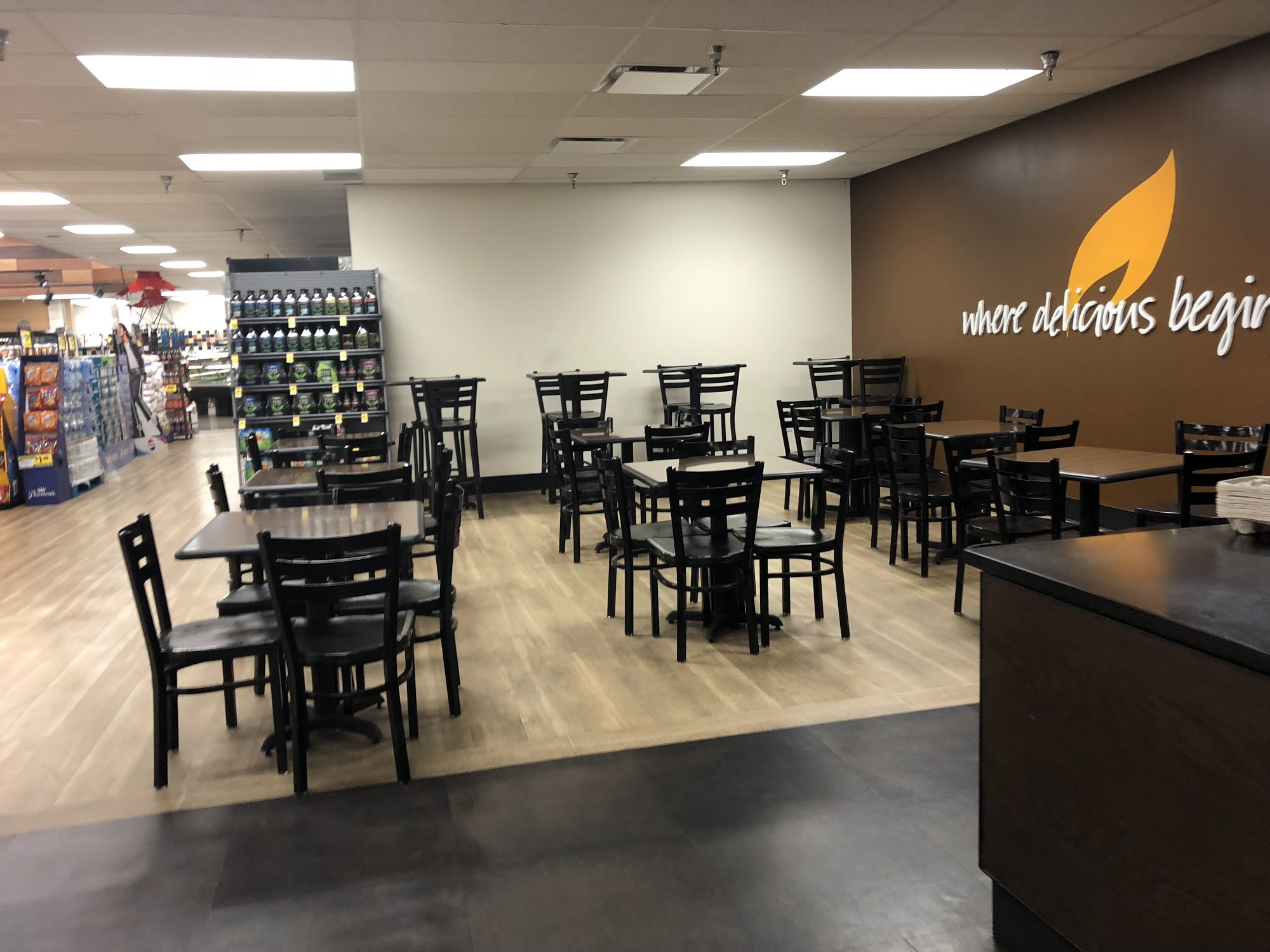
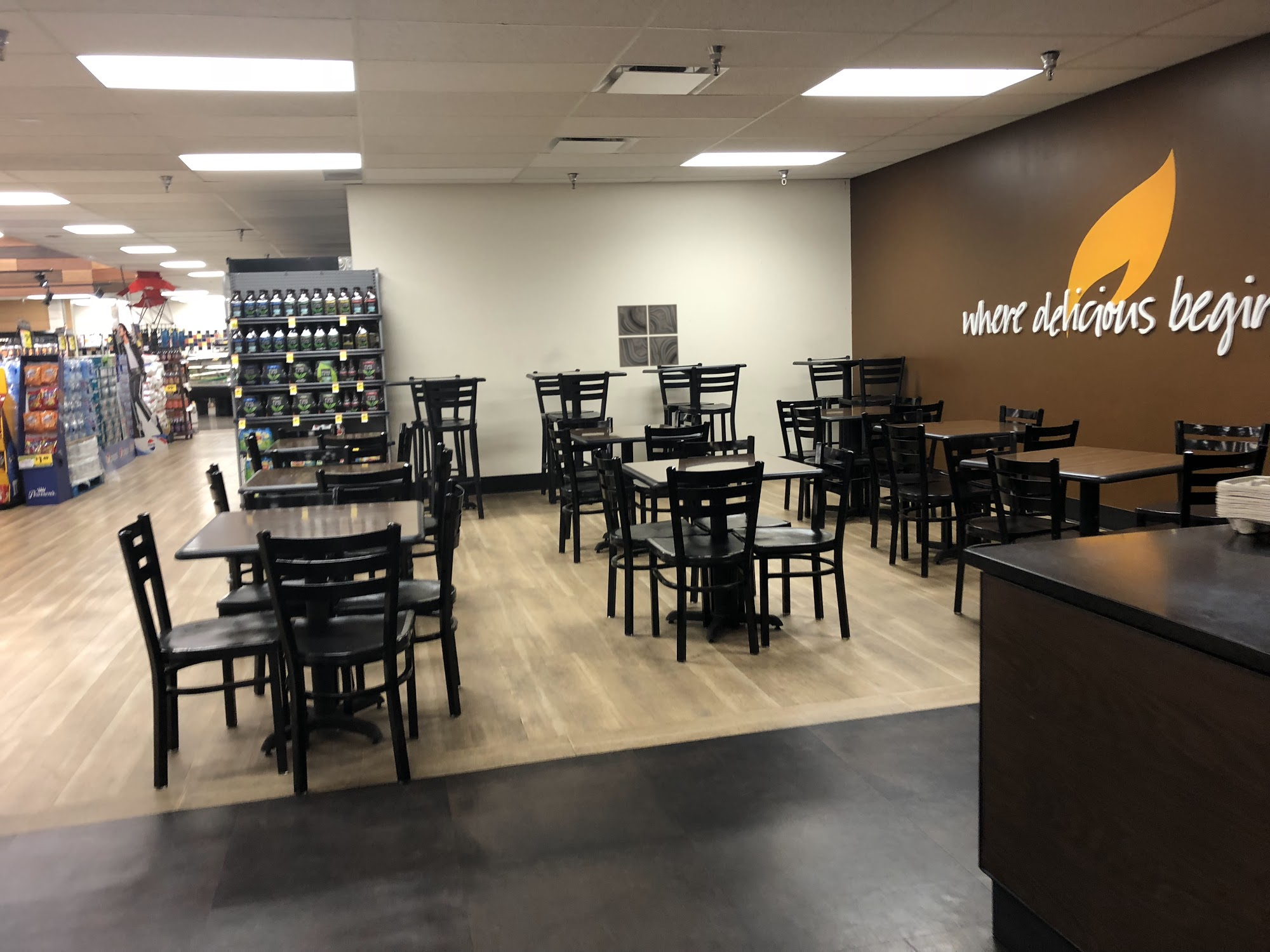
+ wall art (647, 334)
